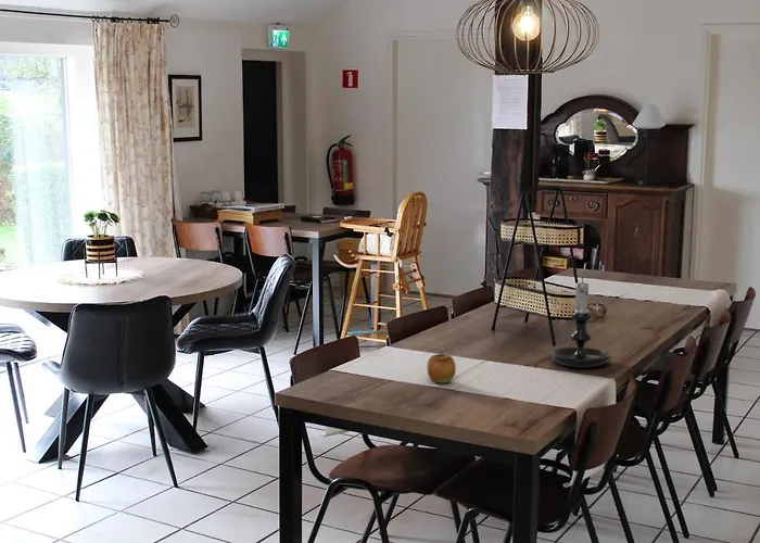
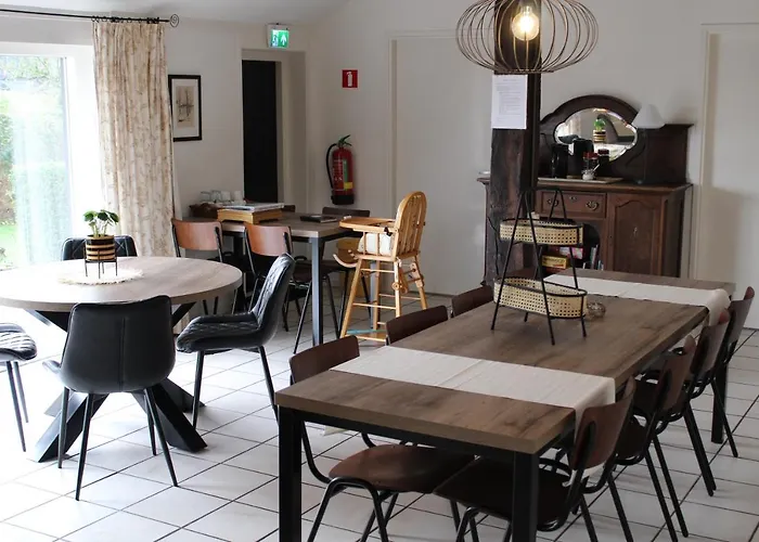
- apple (441, 366)
- candle holder (581, 320)
